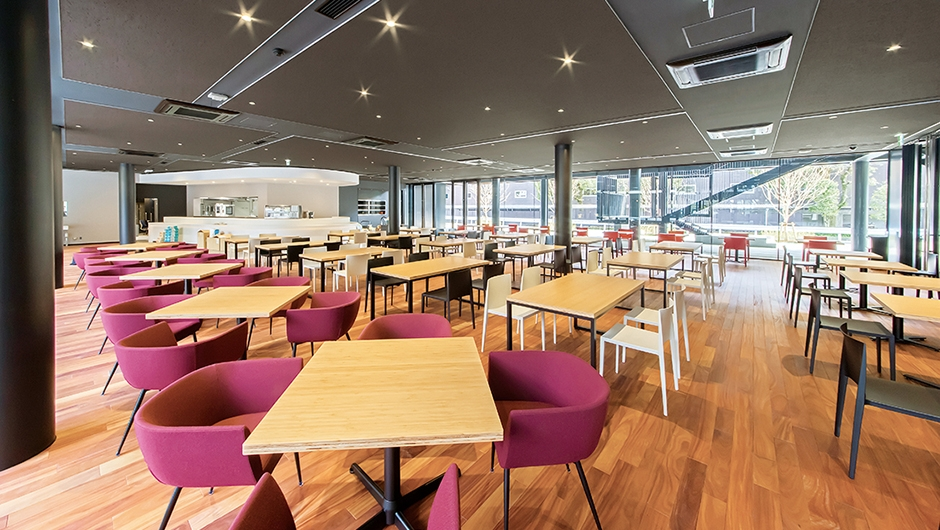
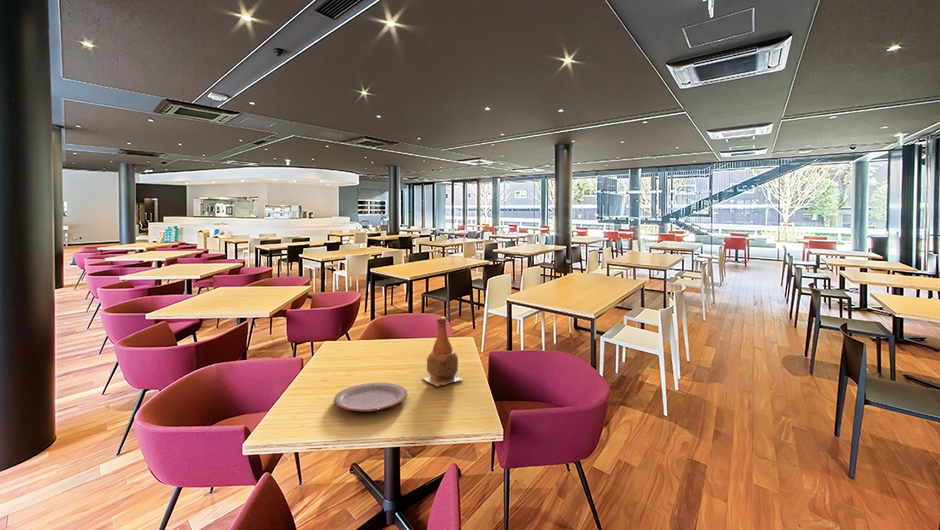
+ plate (371, 397)
+ bottle (442, 348)
